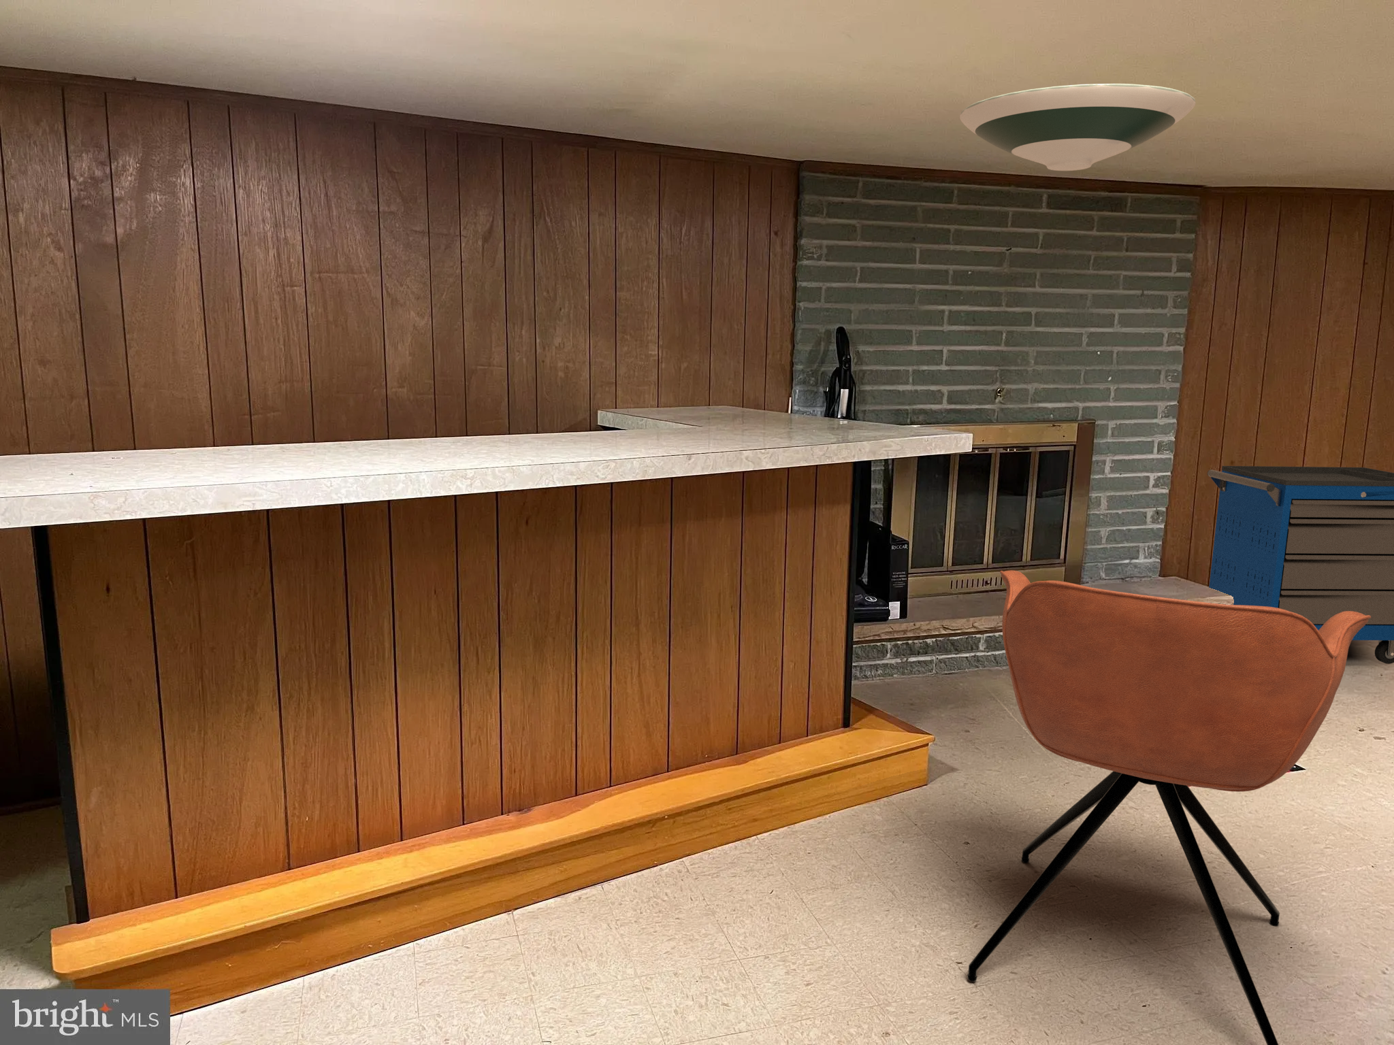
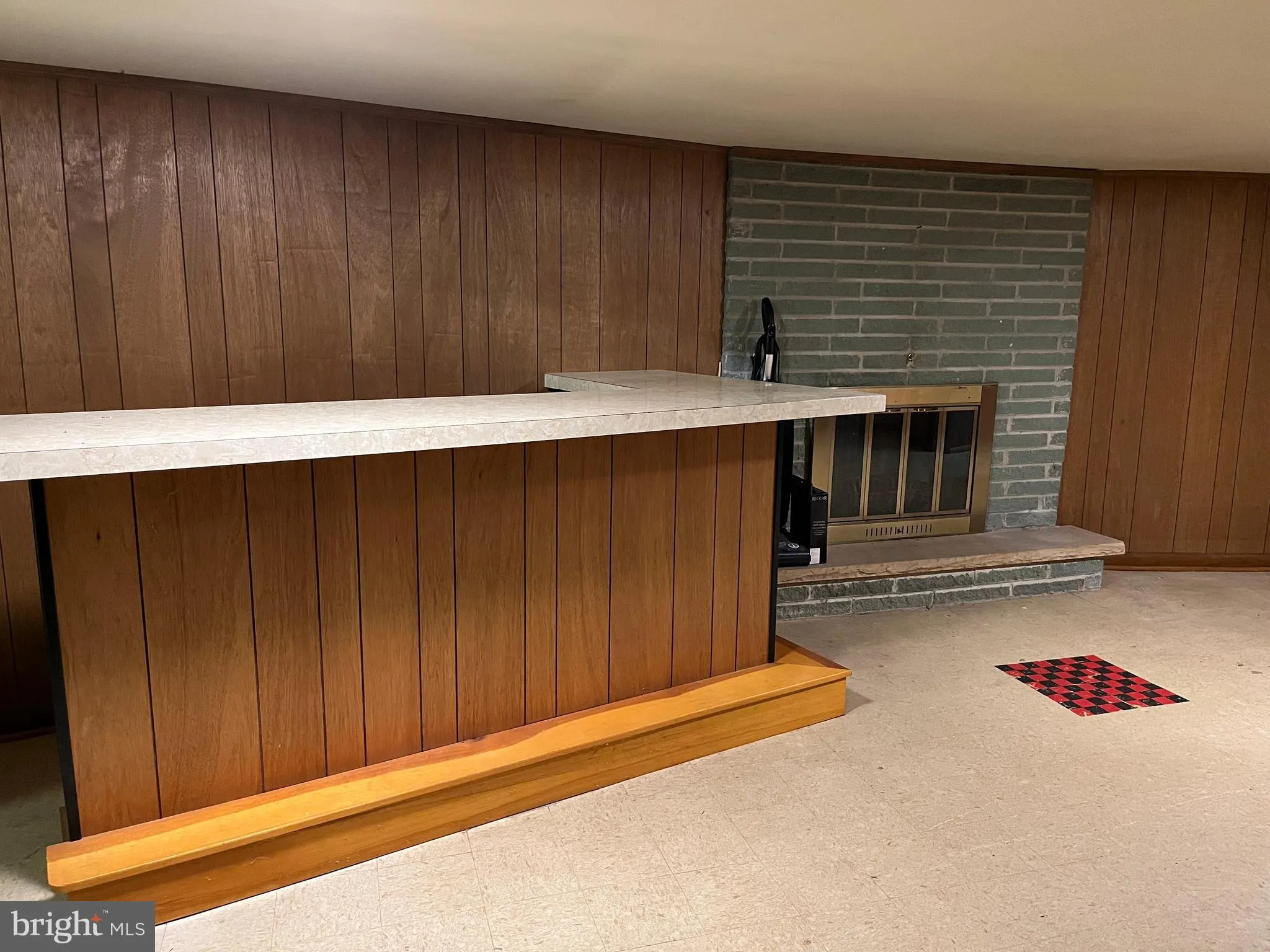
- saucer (1070, 139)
- storage cabinet (1307, 563)
- armchair (1149, 765)
